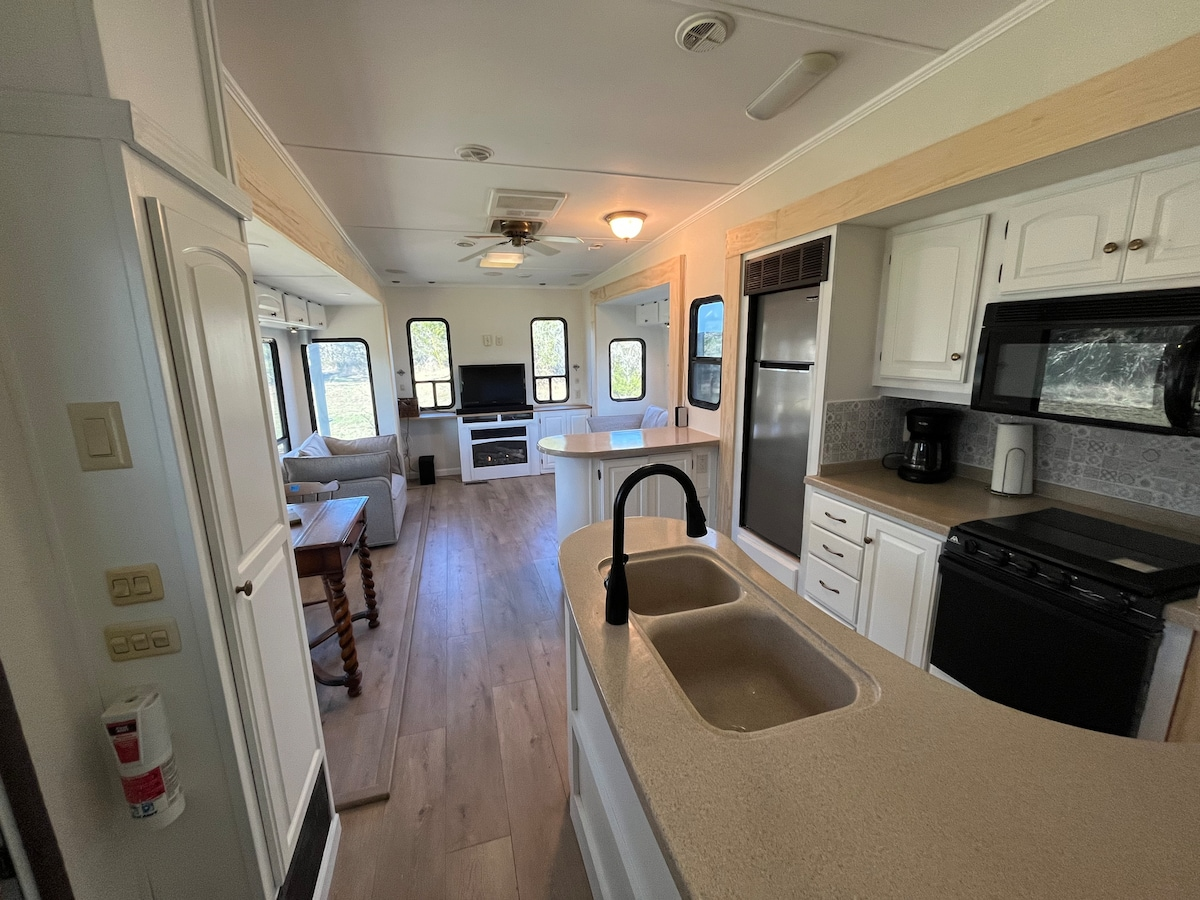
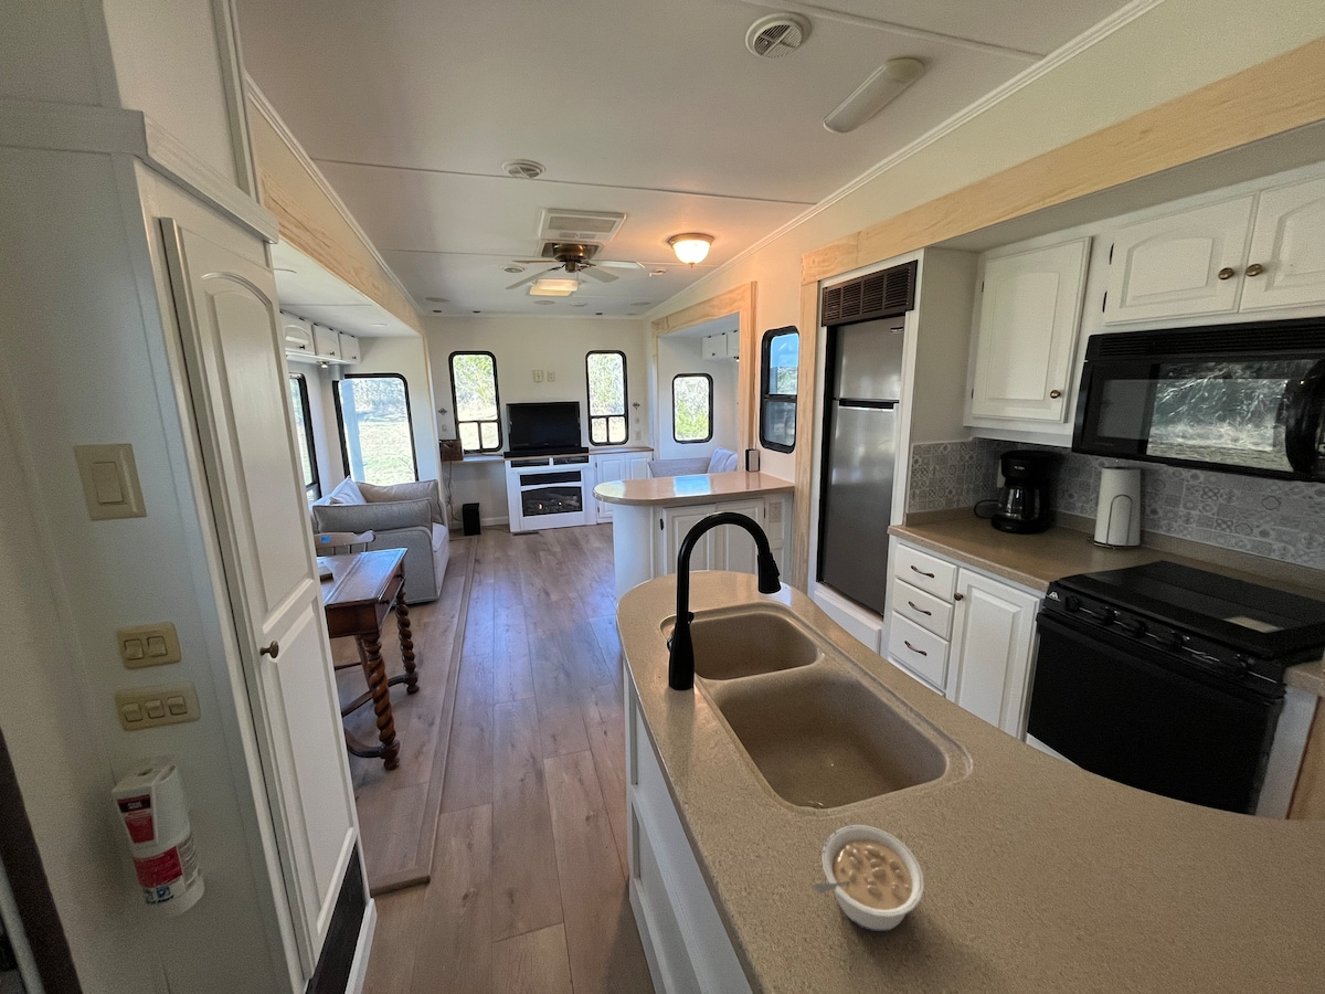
+ legume (869, 881)
